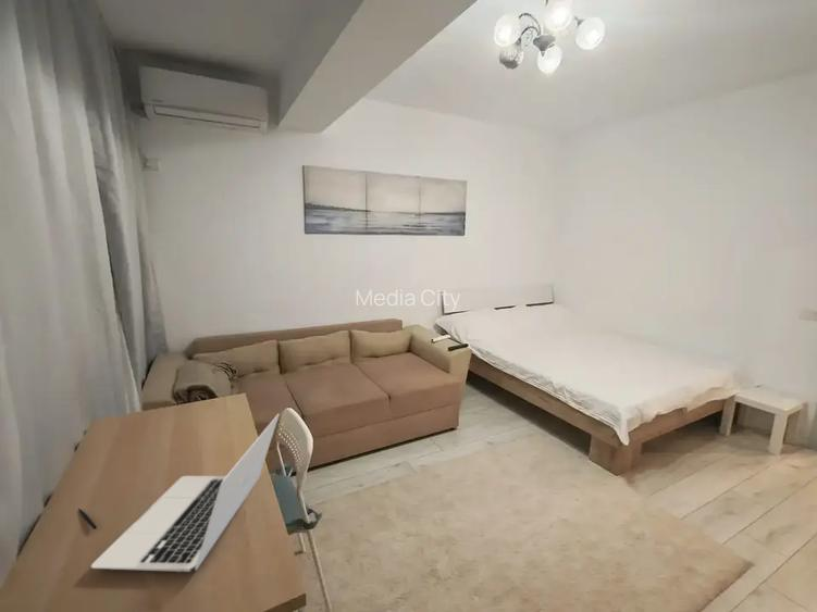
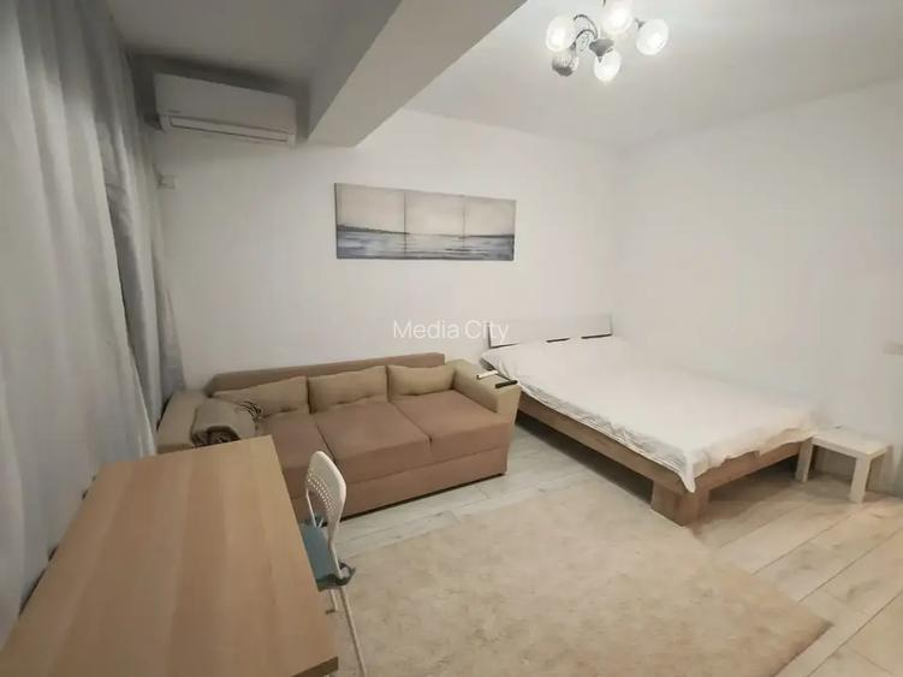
- laptop (198, 479)
- pen (87, 516)
